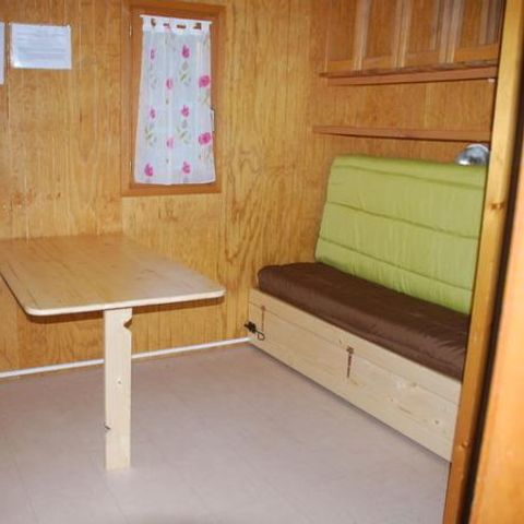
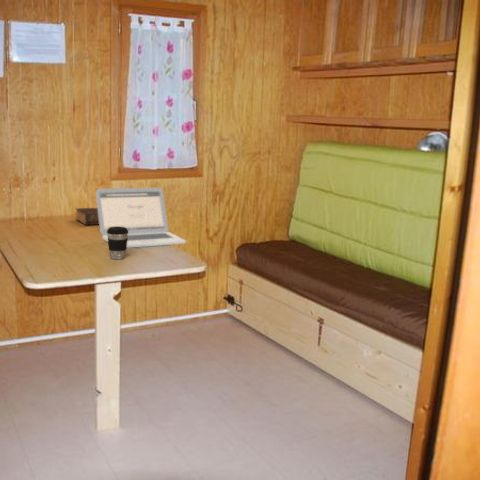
+ coffee cup (117, 242)
+ book (98, 215)
+ laptop (140, 216)
